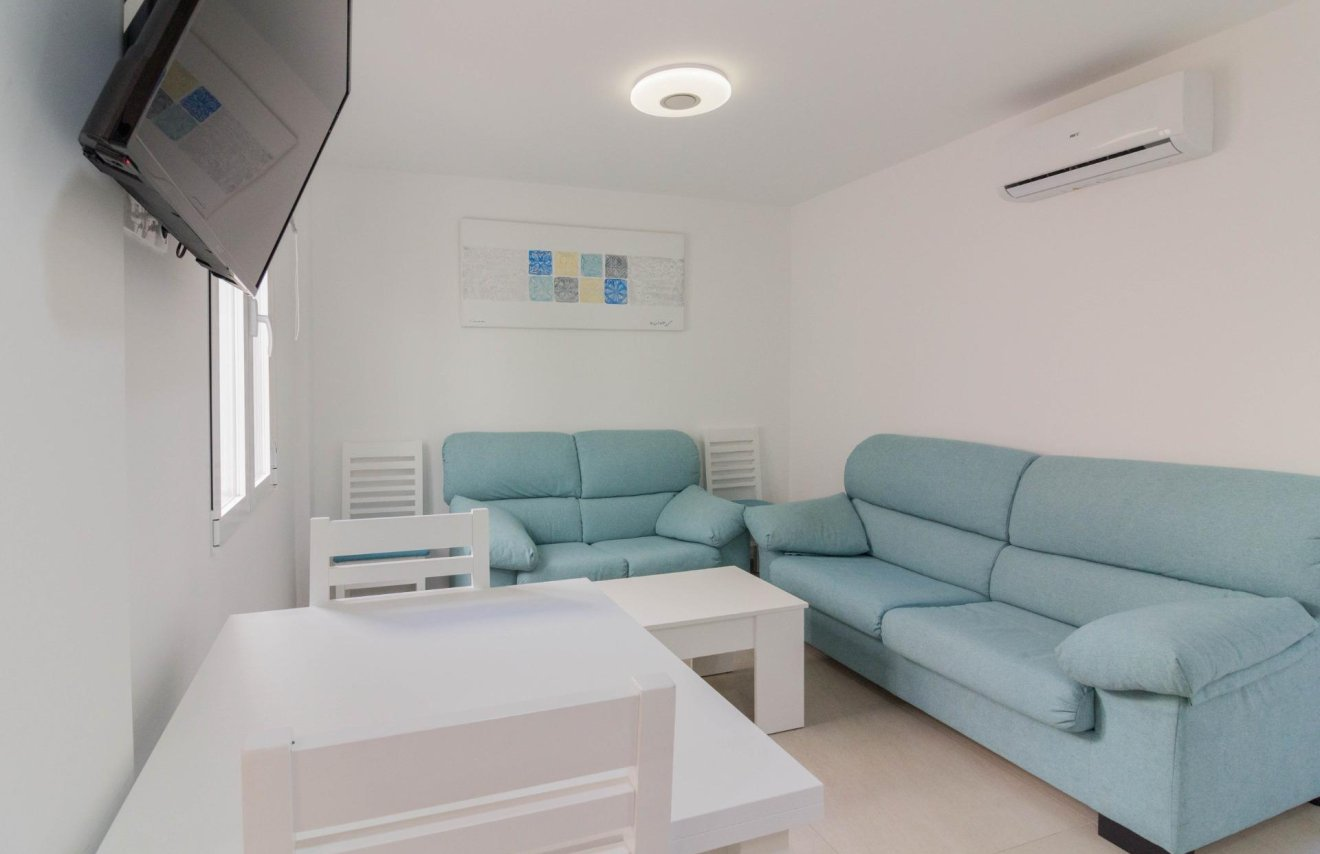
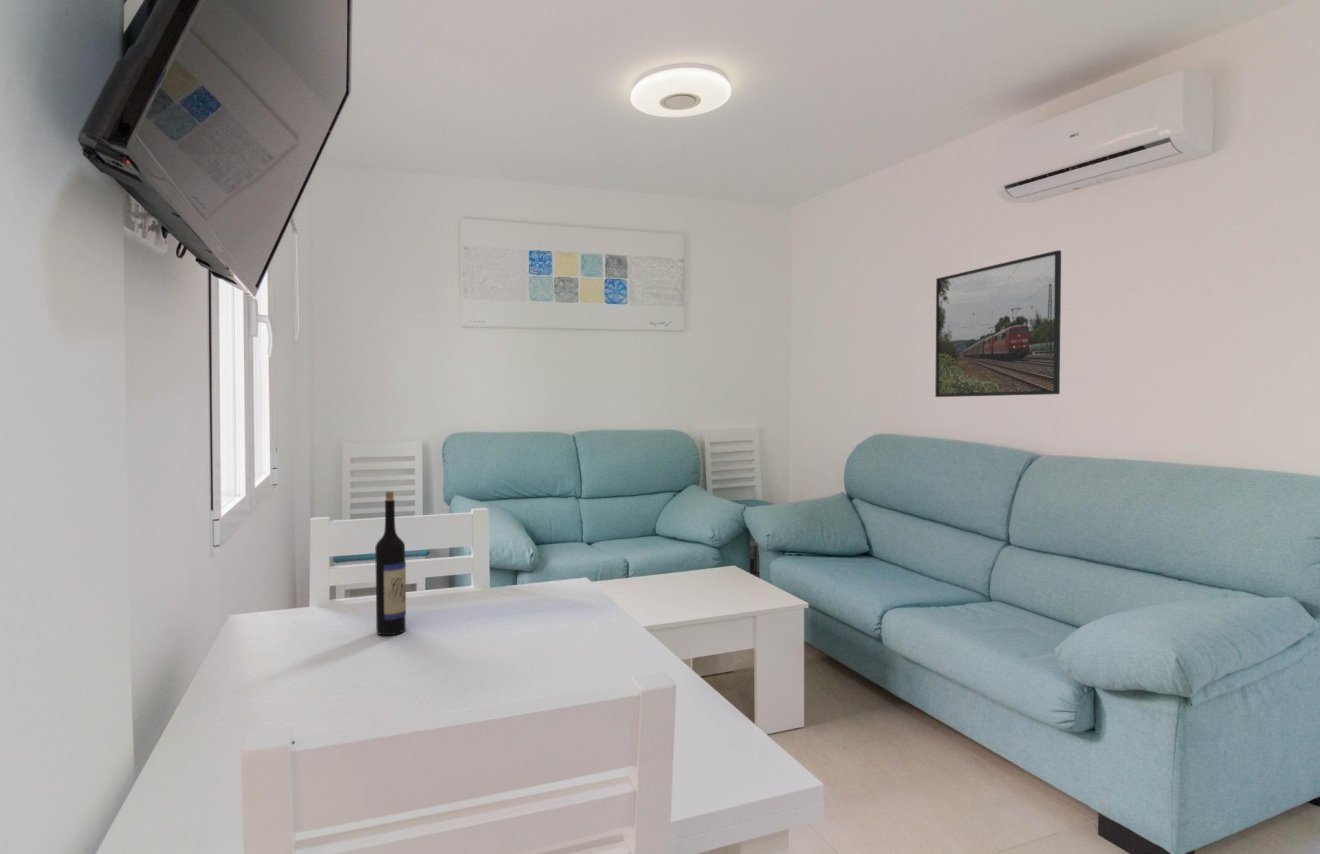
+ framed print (992, 330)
+ wine bottle (390, 561)
